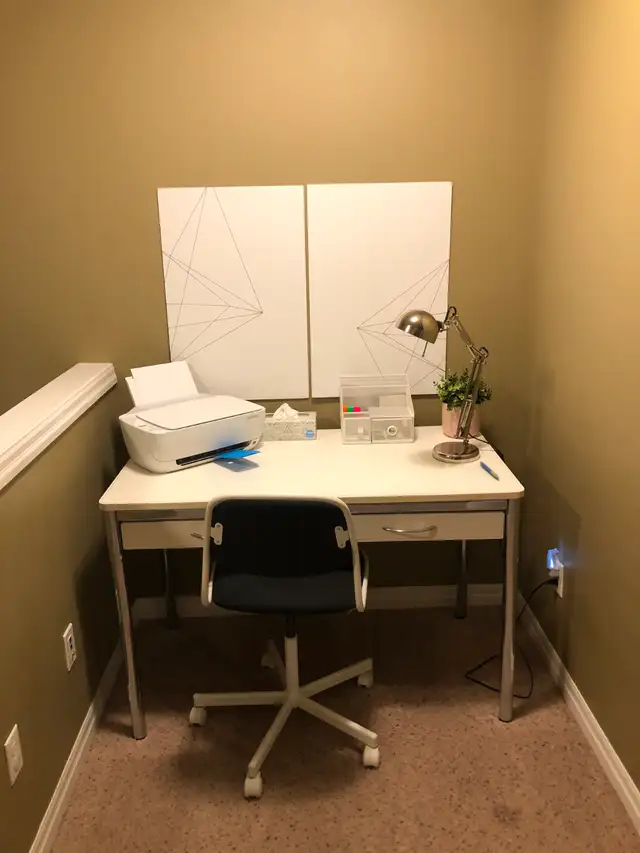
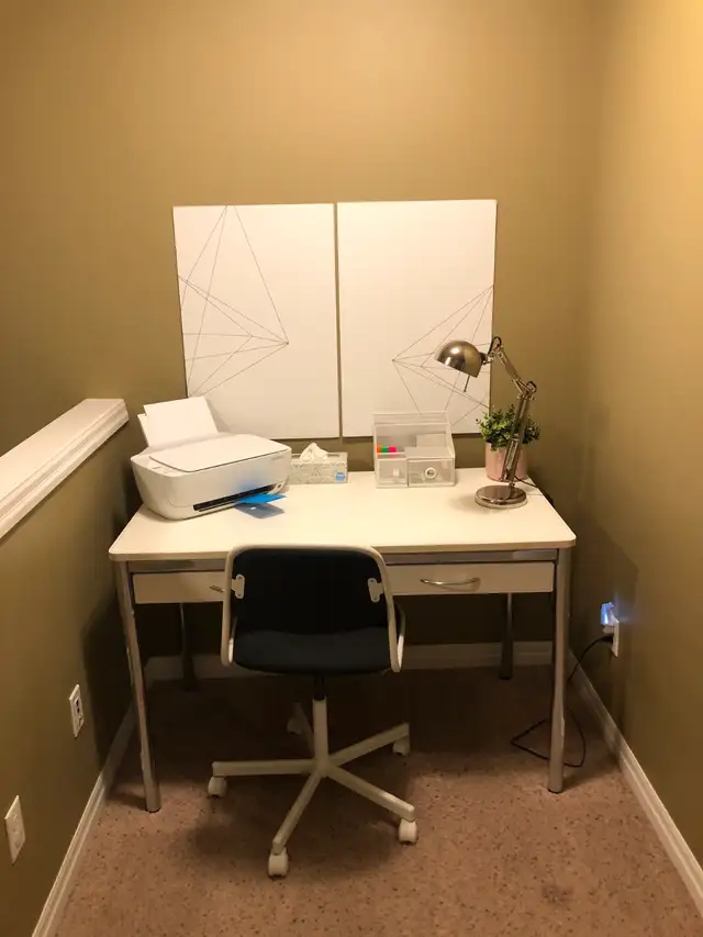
- pen (489, 470)
